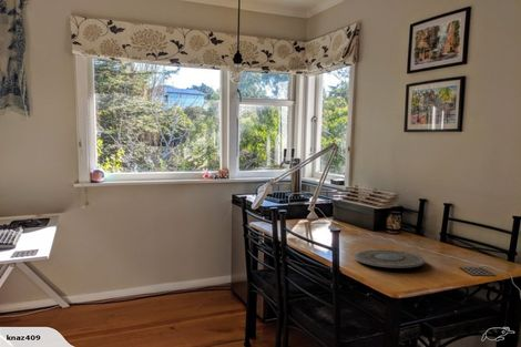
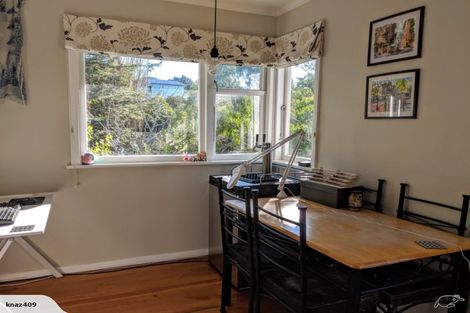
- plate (388, 257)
